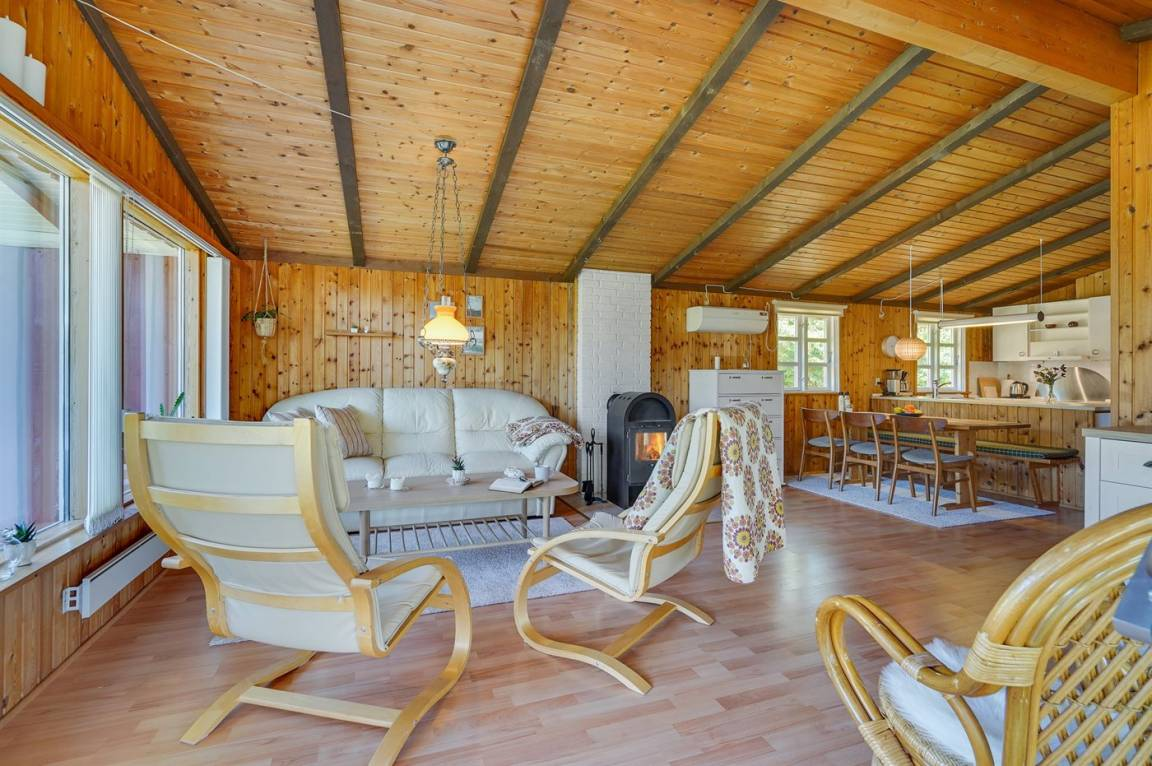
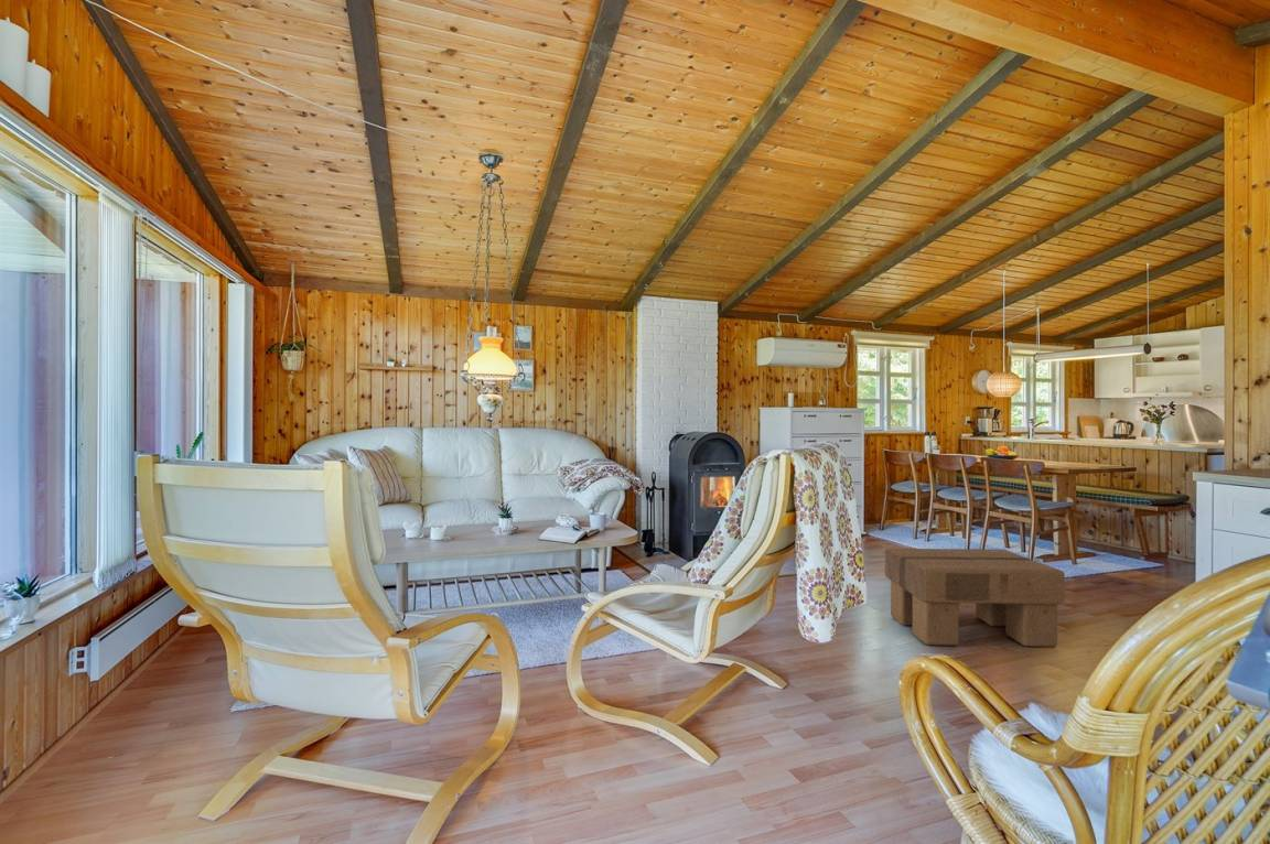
+ footstool (967, 594)
